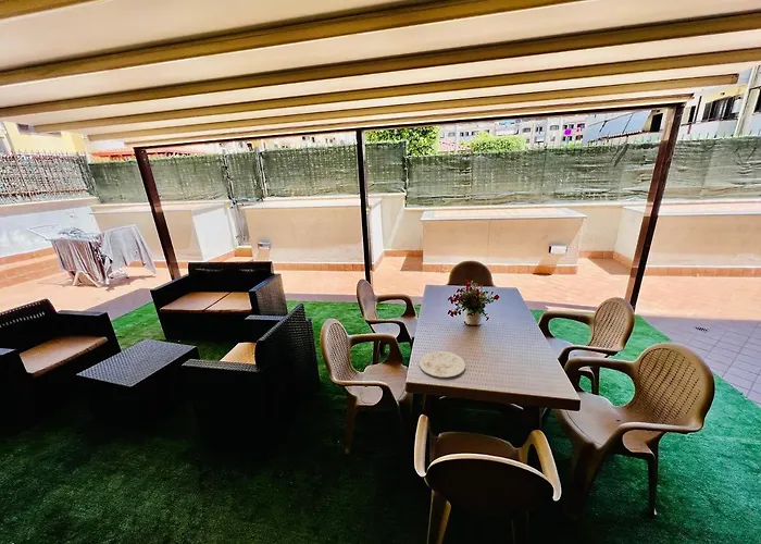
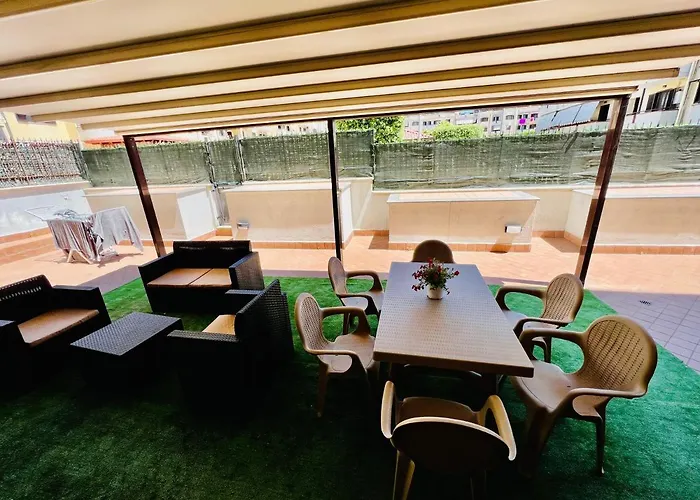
- plate (441, 363)
